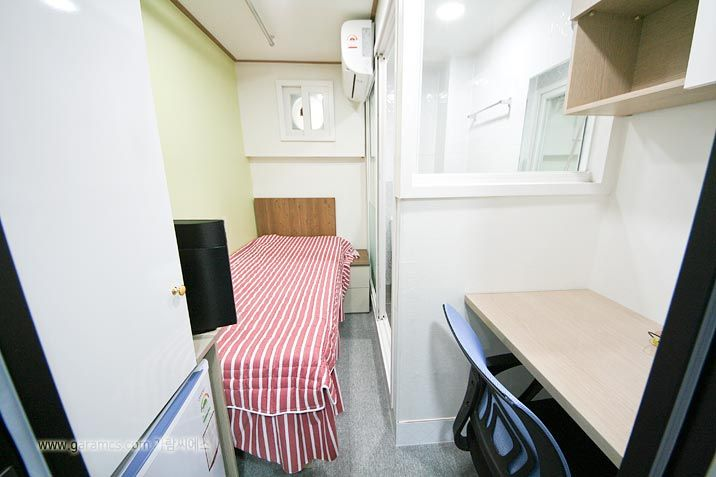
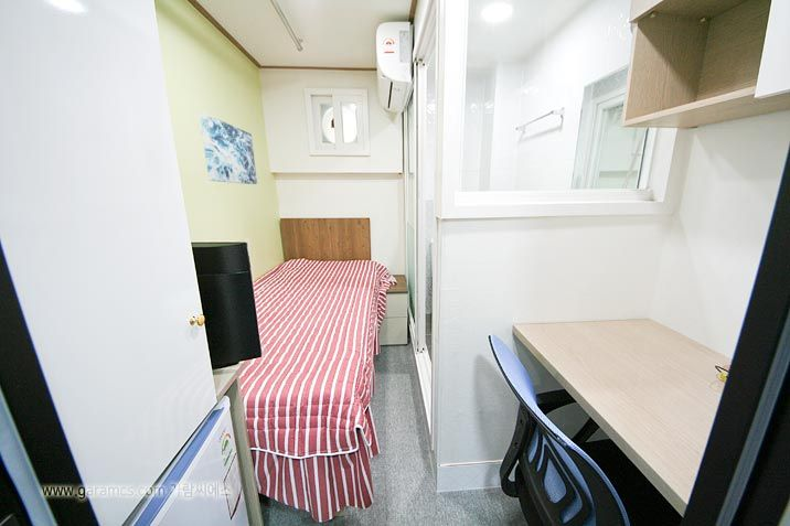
+ wall art (232, 154)
